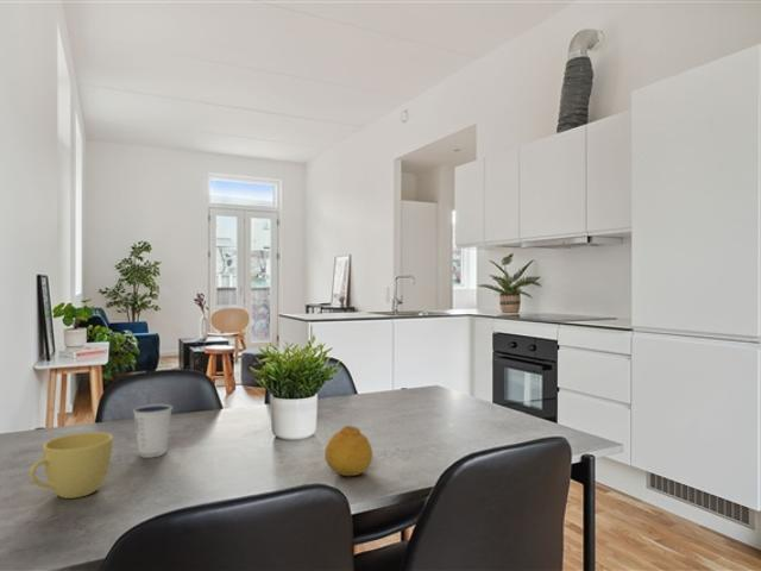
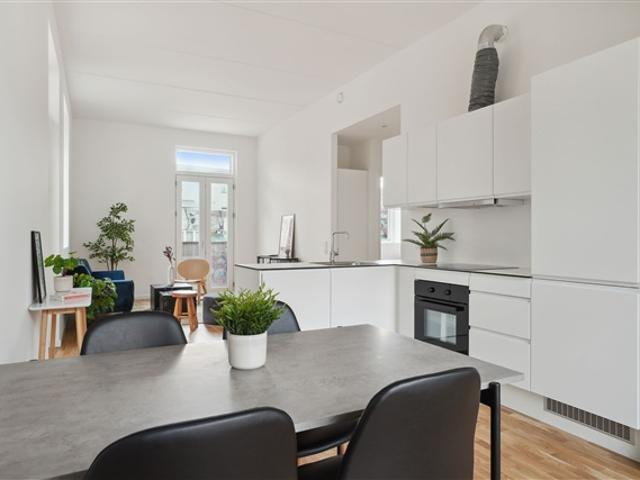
- dixie cup (152, 431)
- fruit (348, 450)
- cup (70, 468)
